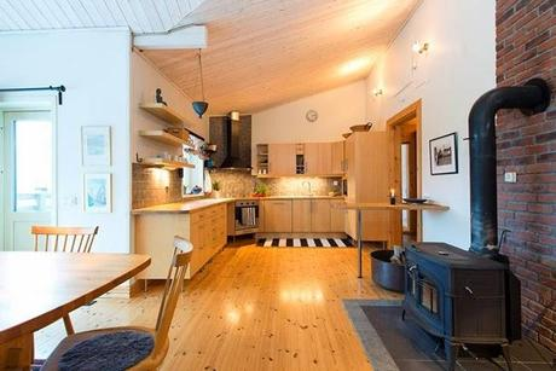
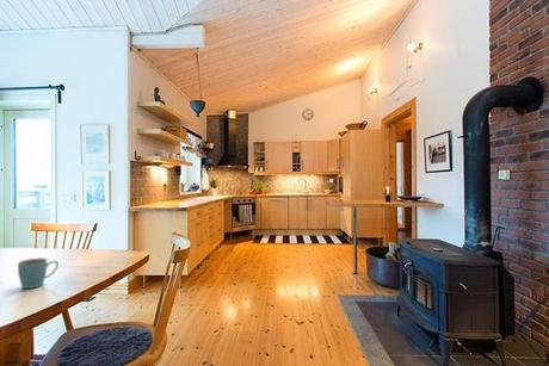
+ mug (38, 272)
